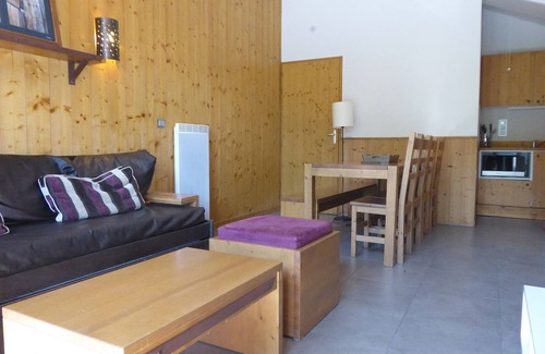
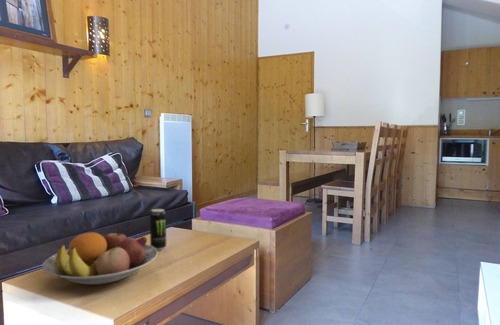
+ fruit bowl (102, 252)
+ beverage can (158, 229)
